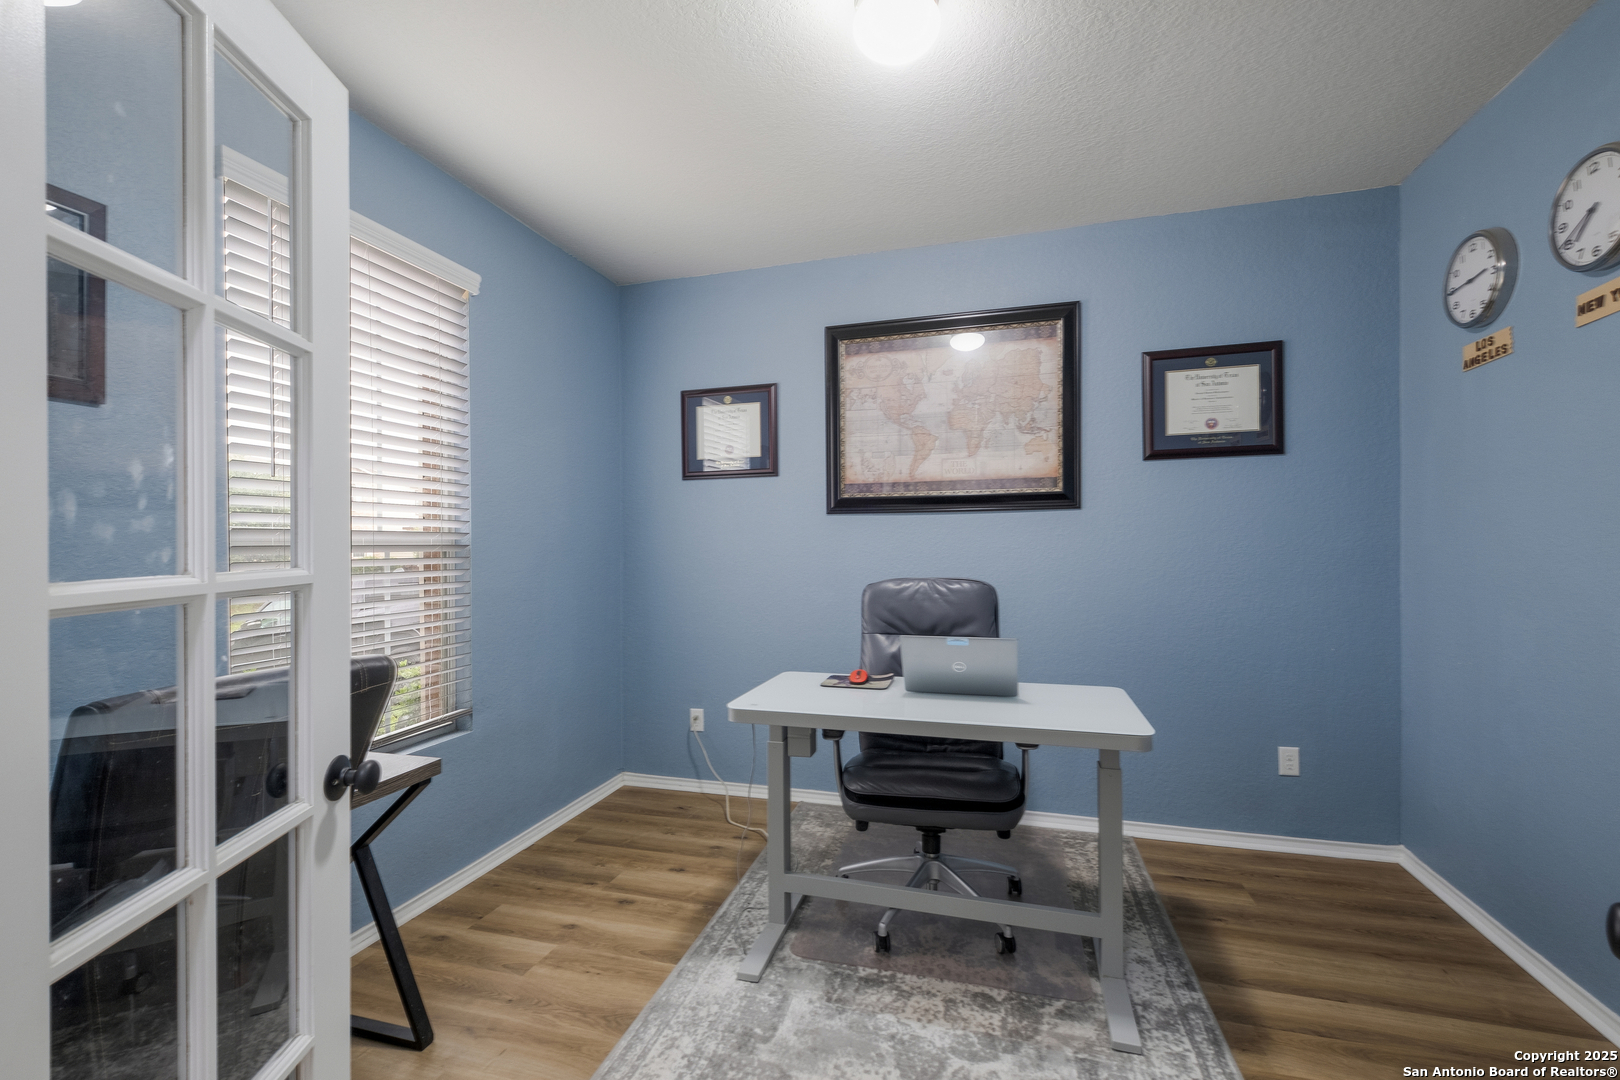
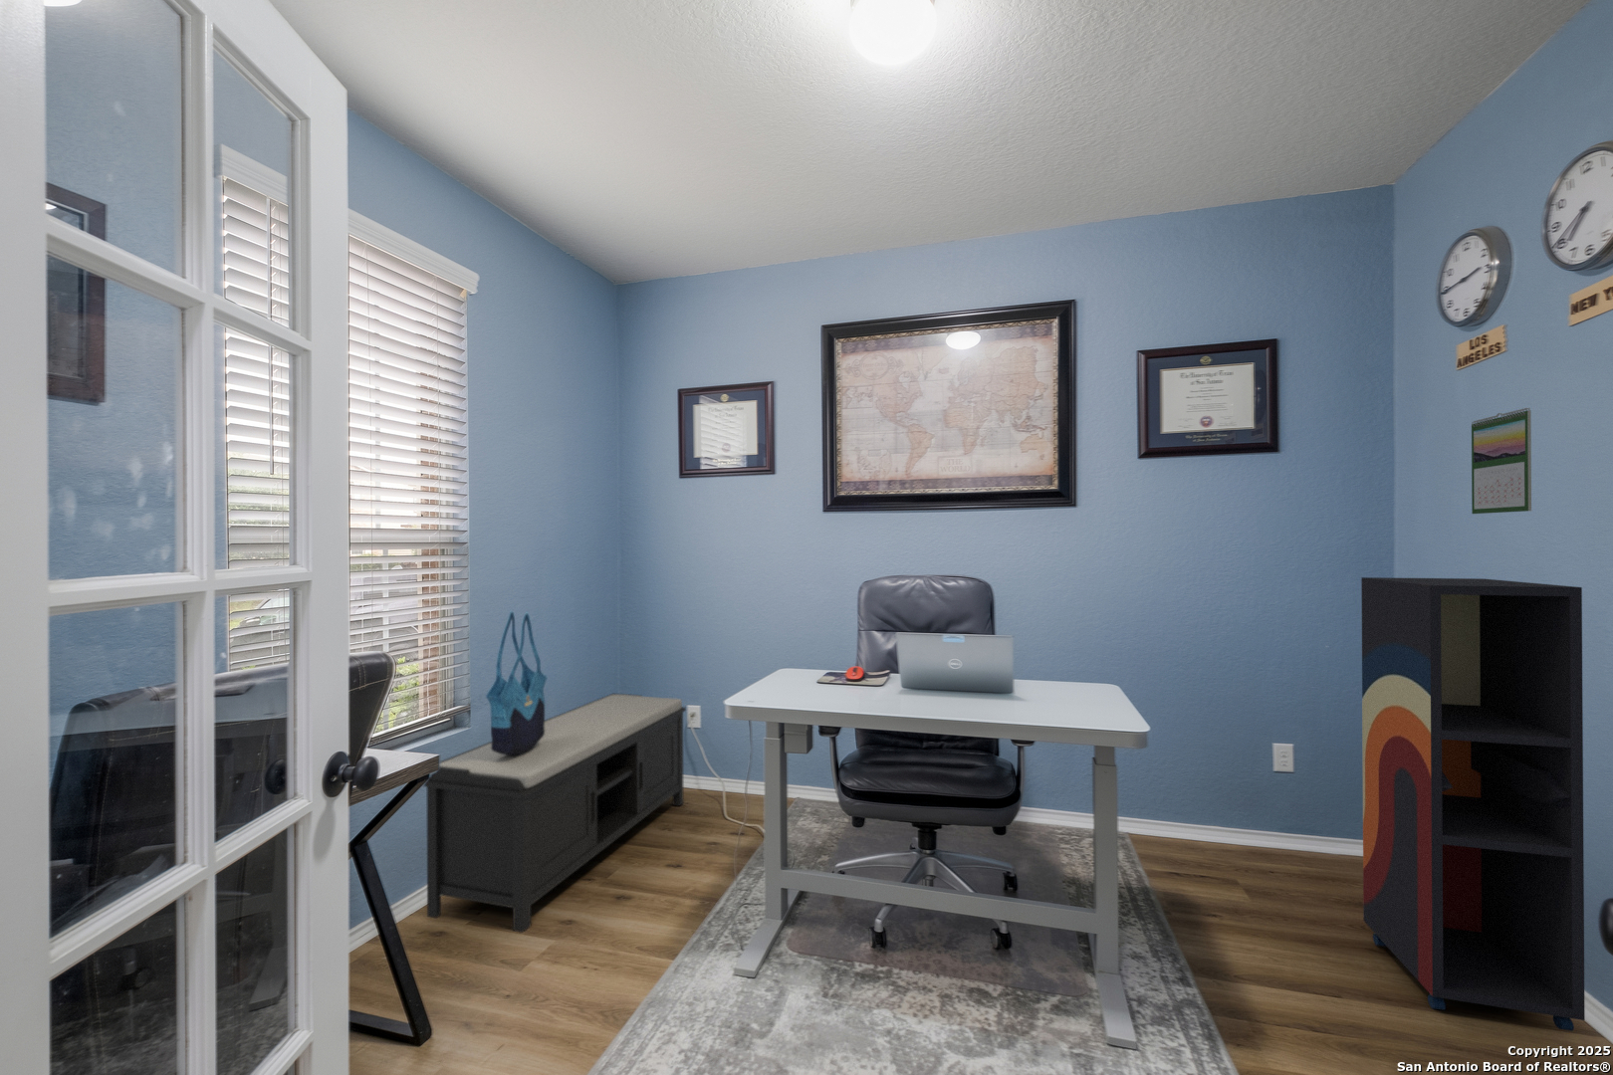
+ bench (577, 787)
+ calendar (1499, 462)
+ shelving unit (1459, 781)
+ tote bag (517, 680)
